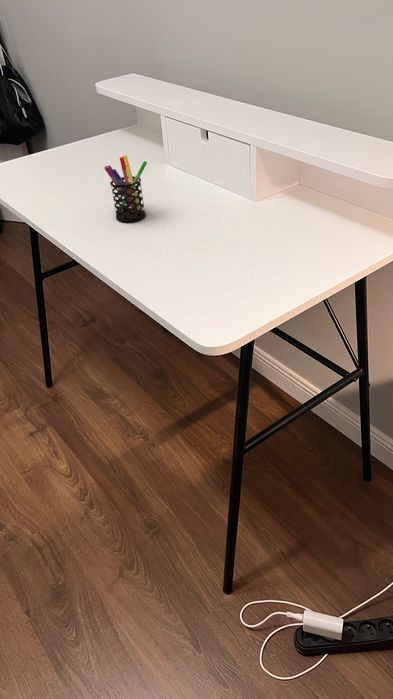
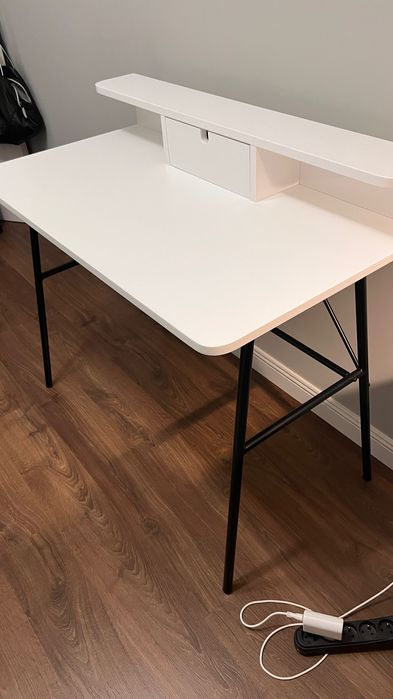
- pen holder (129, 185)
